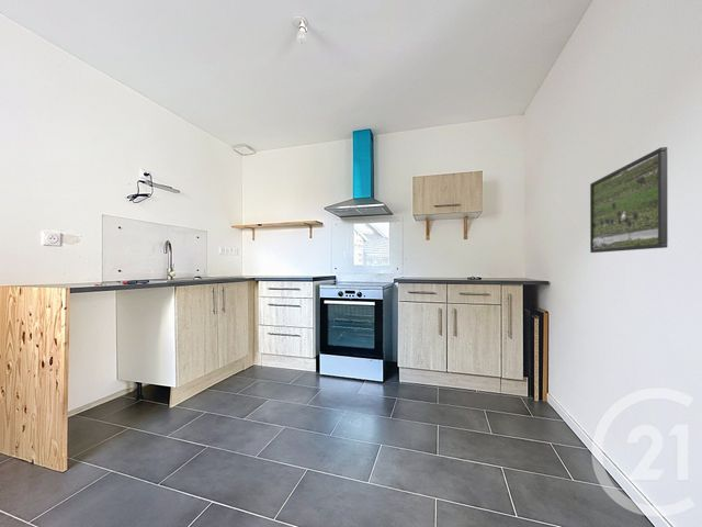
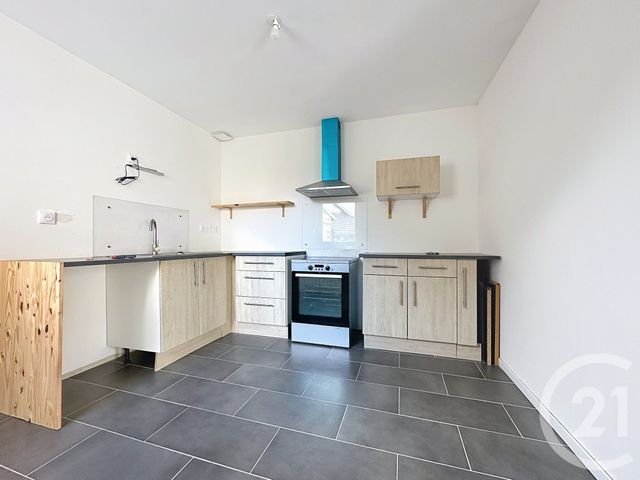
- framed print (621, 209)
